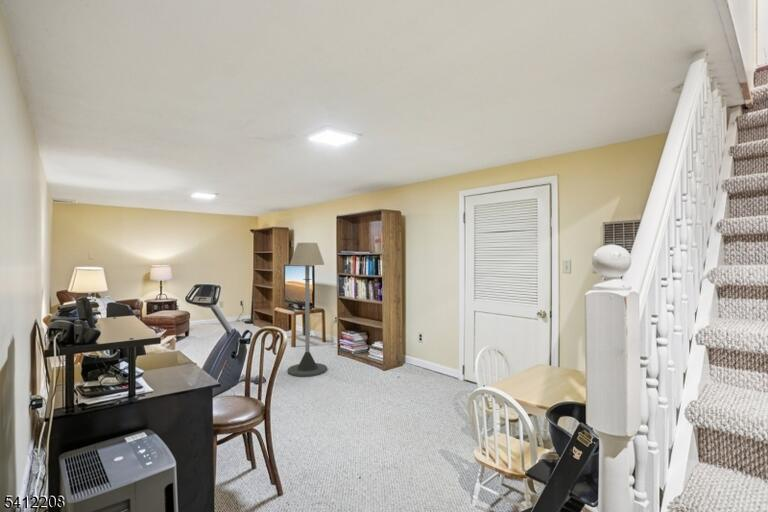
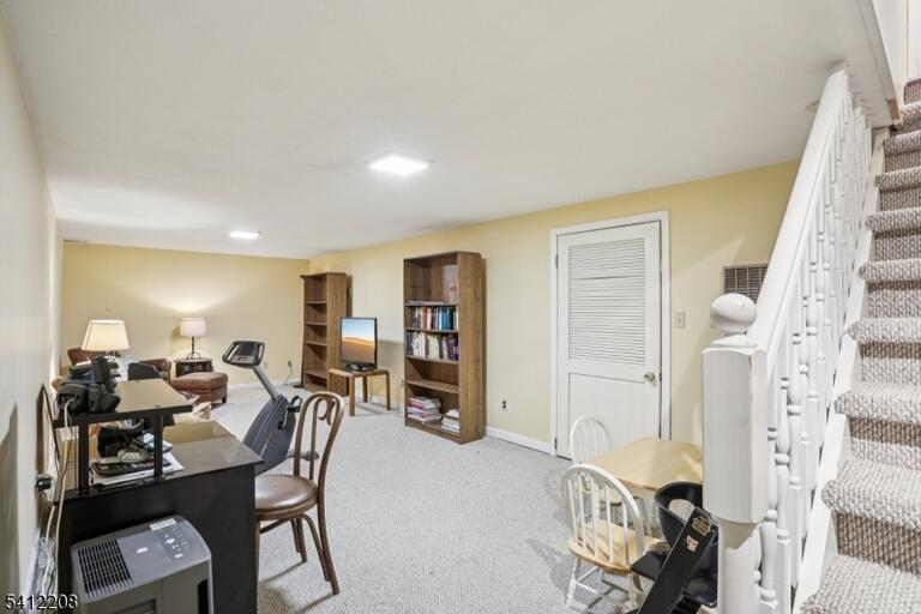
- floor lamp (307, 306)
